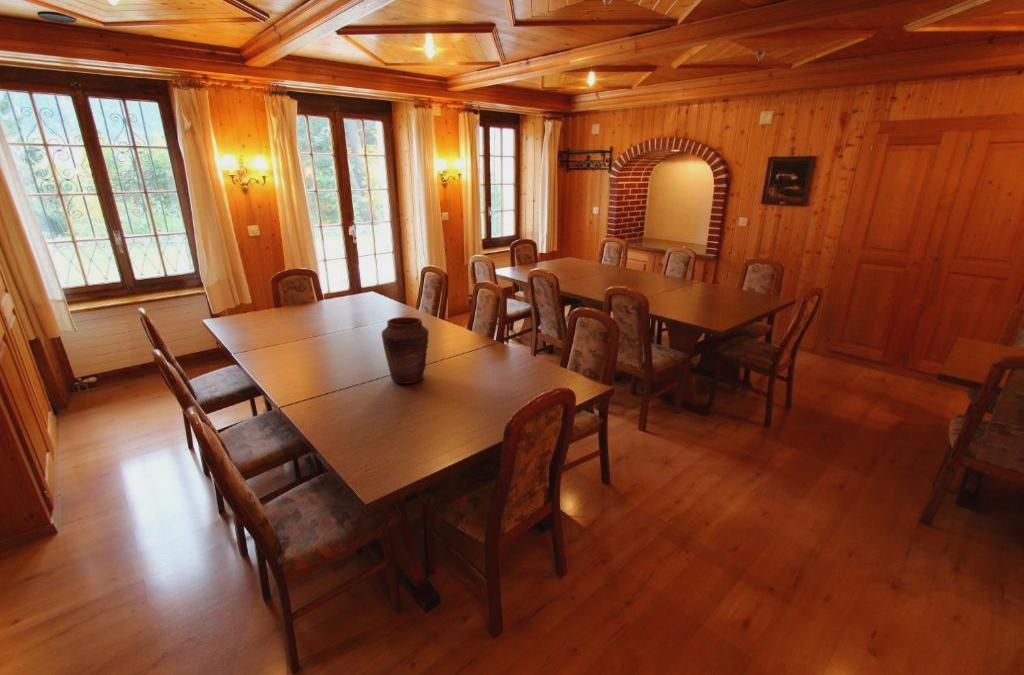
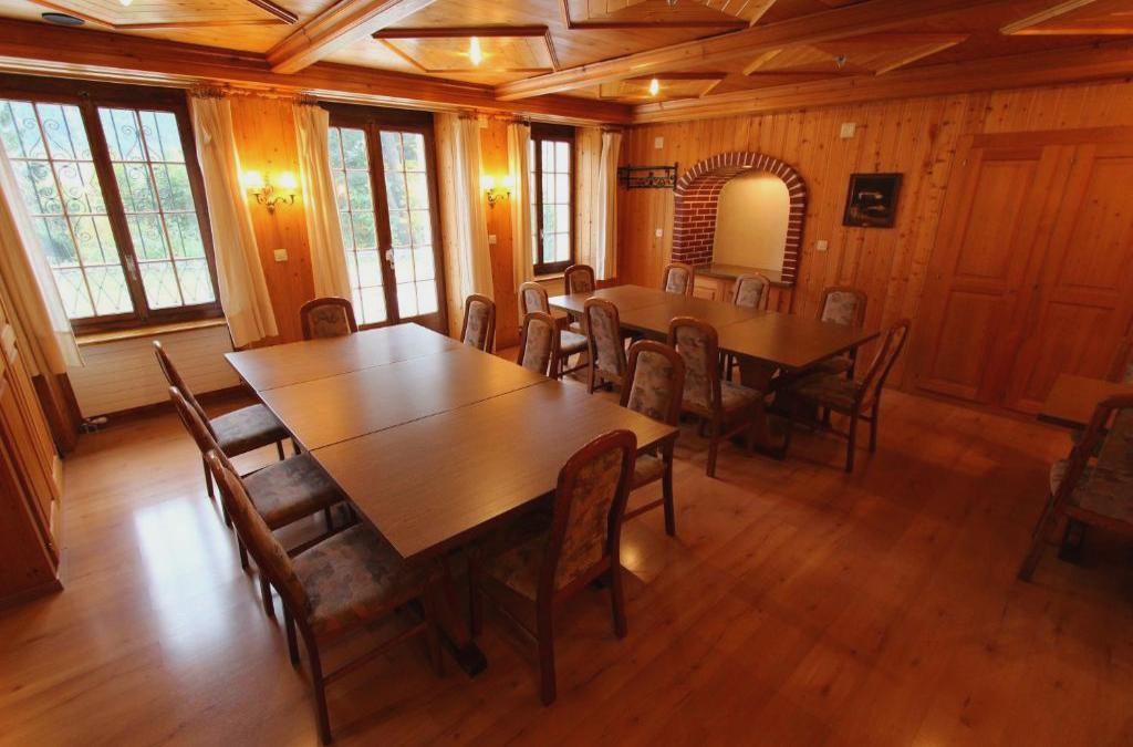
- vase (406, 350)
